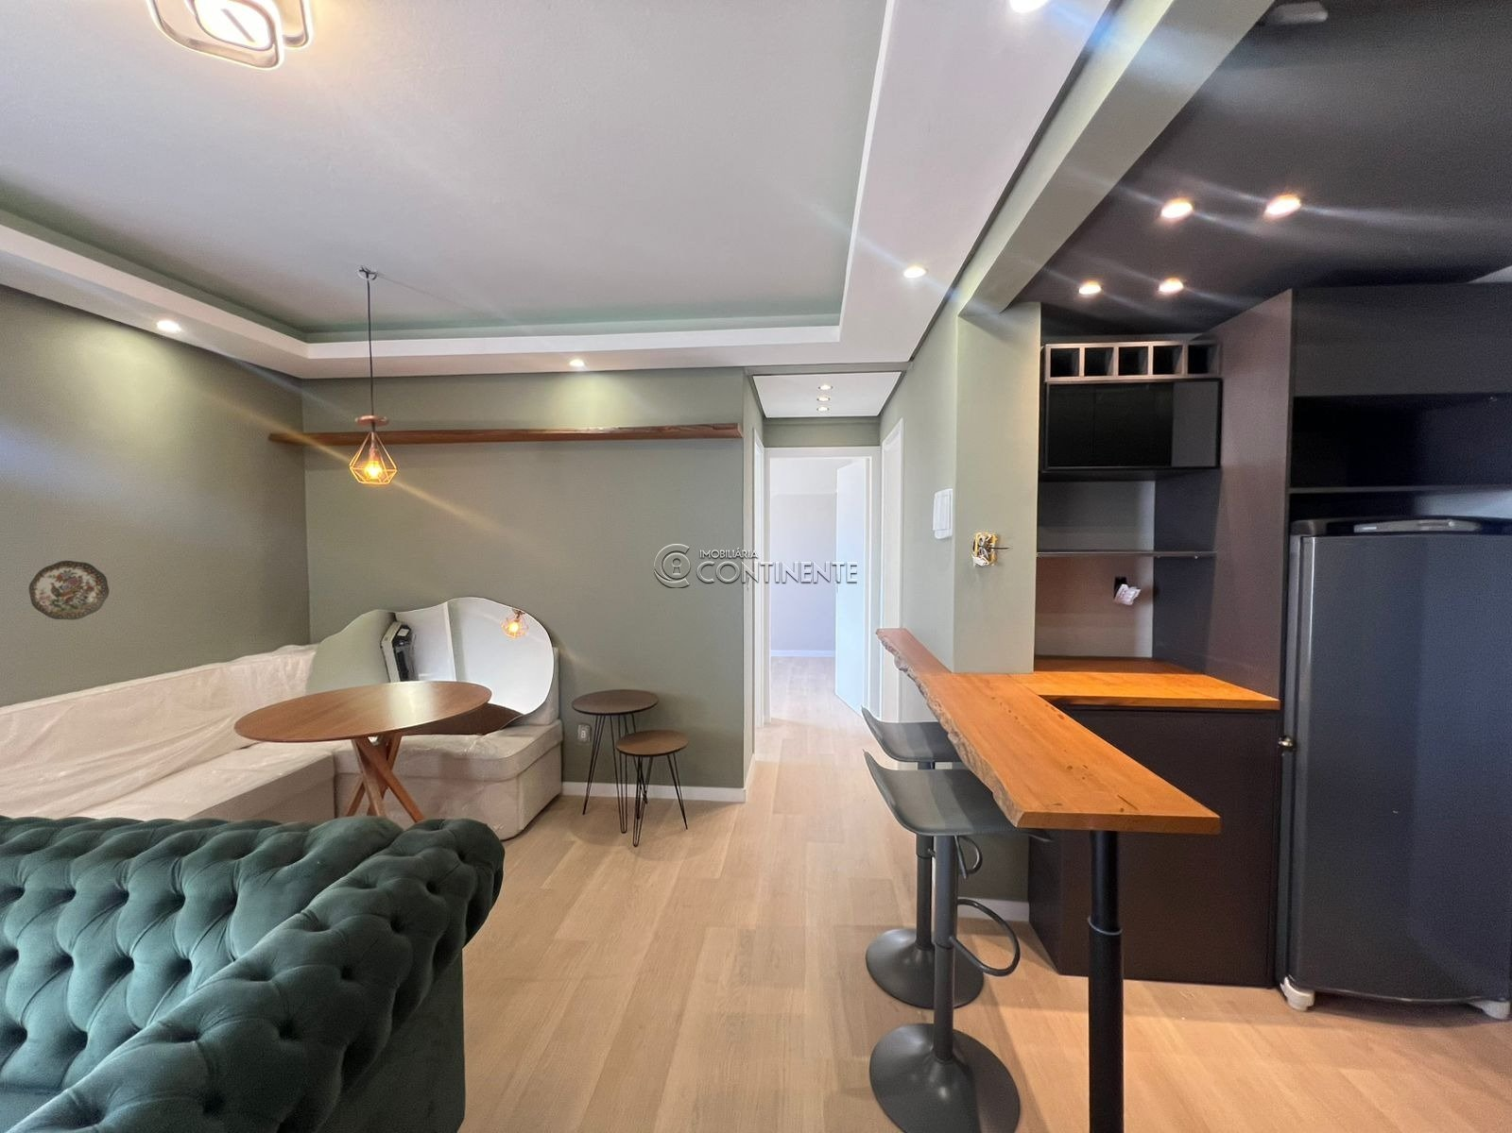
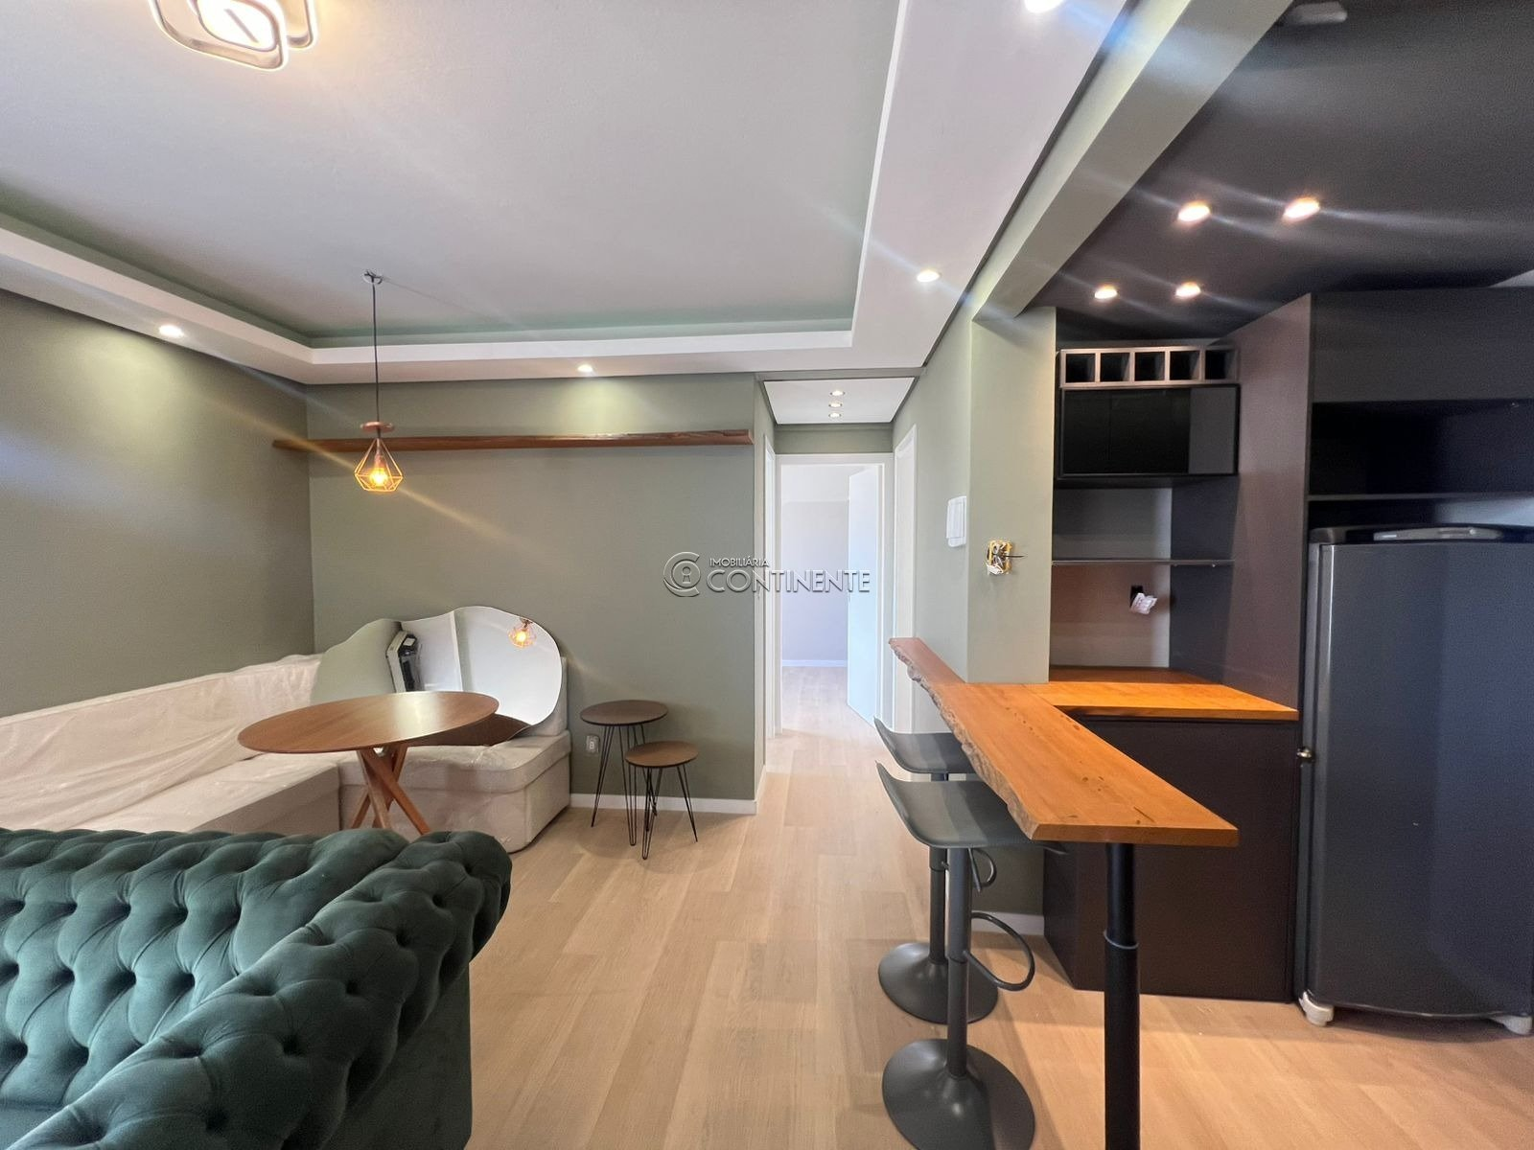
- decorative plate (68, 590)
